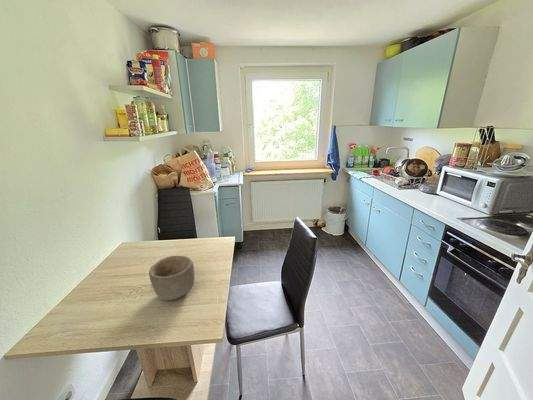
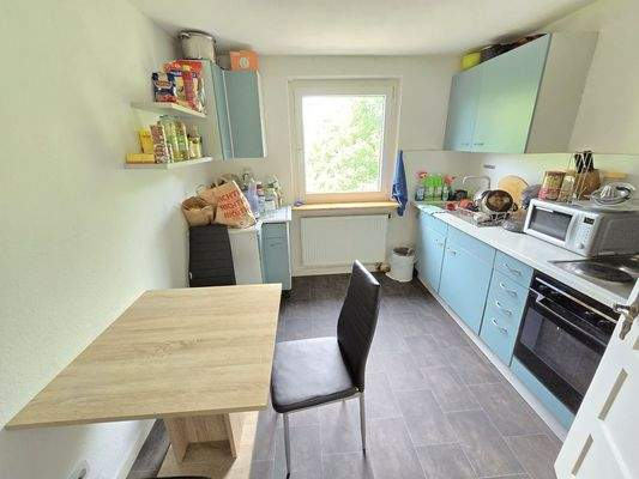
- bowl (173, 279)
